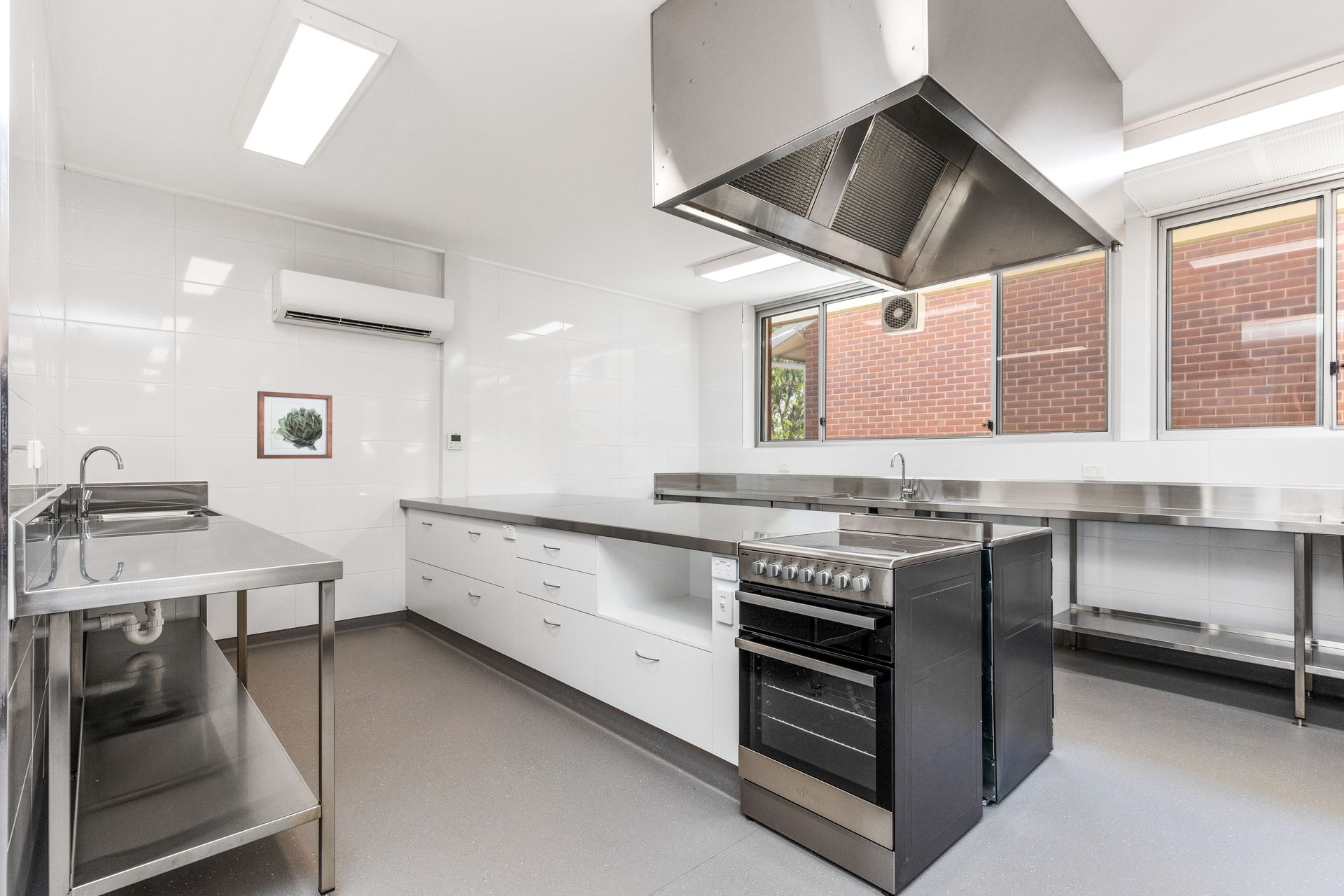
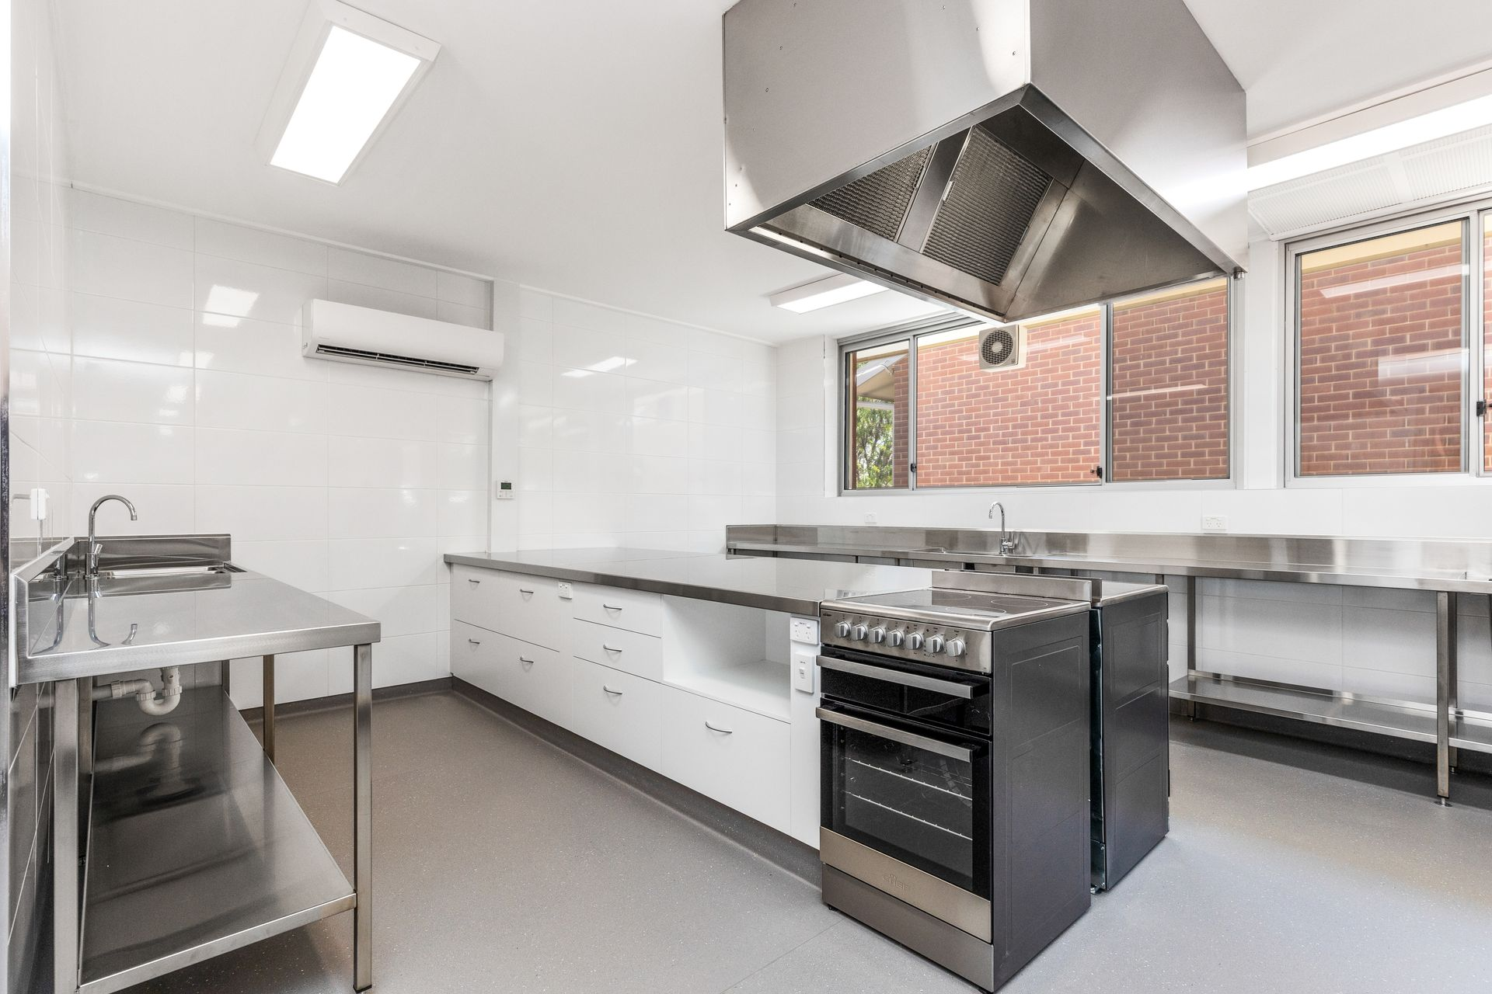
- wall art (295, 426)
